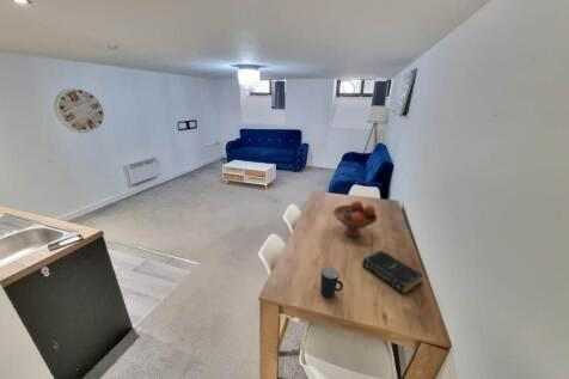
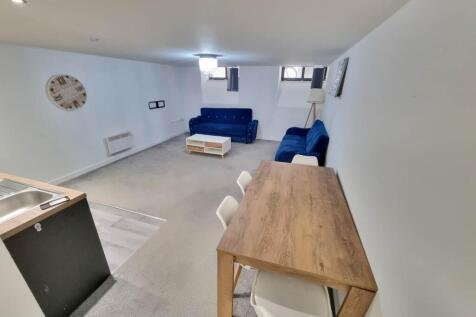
- fruit bowl (354, 219)
- mug (331, 283)
- book (391, 270)
